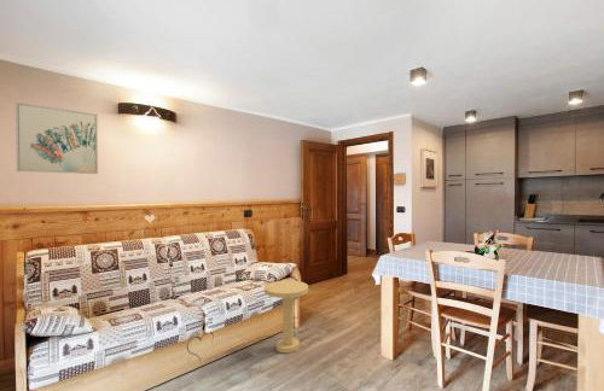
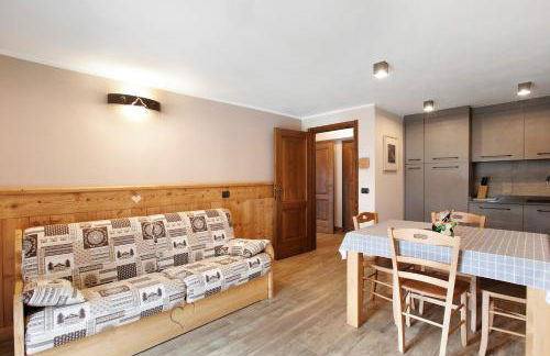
- side table (286, 316)
- wall art (59, 140)
